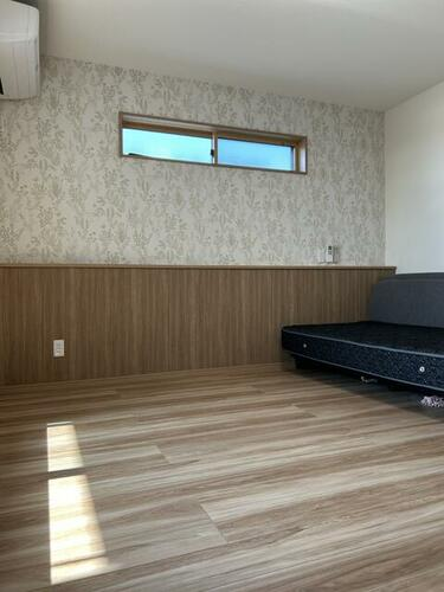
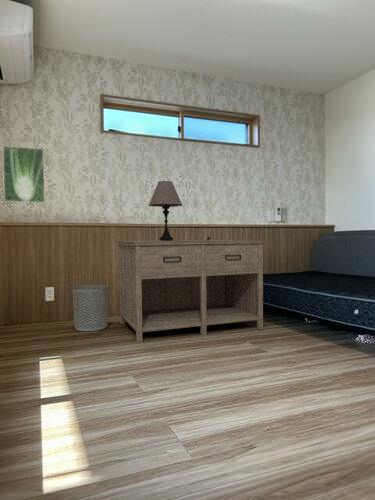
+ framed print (24, 174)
+ waste bin (91, 307)
+ nightstand (188, 283)
+ table lamp (179, 205)
